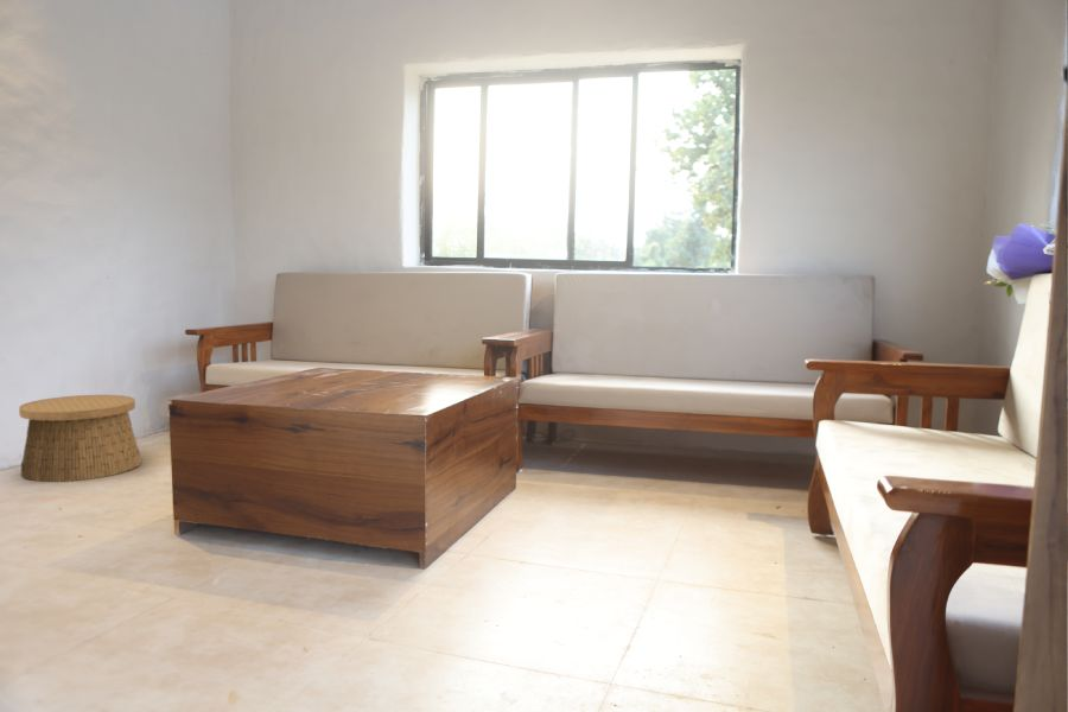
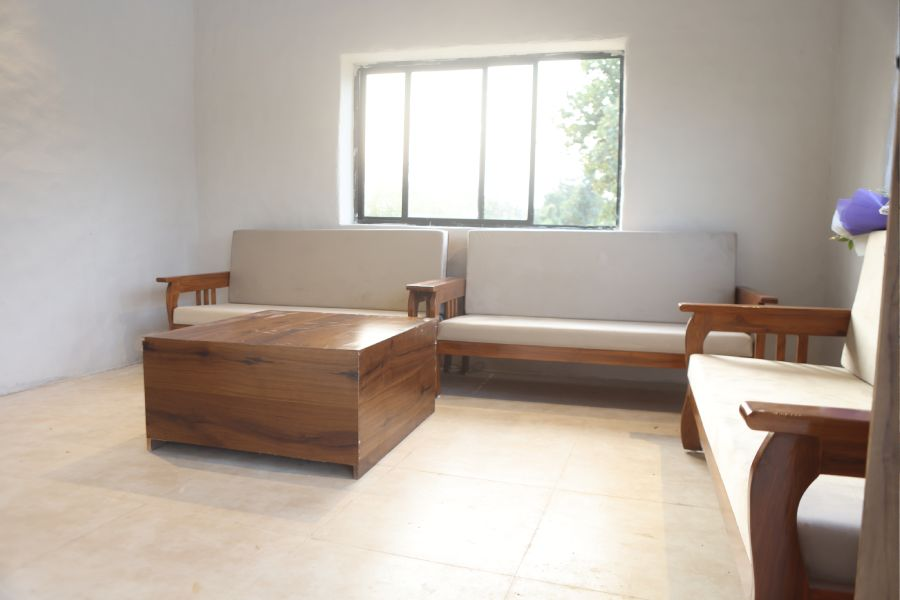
- basket (81, 434)
